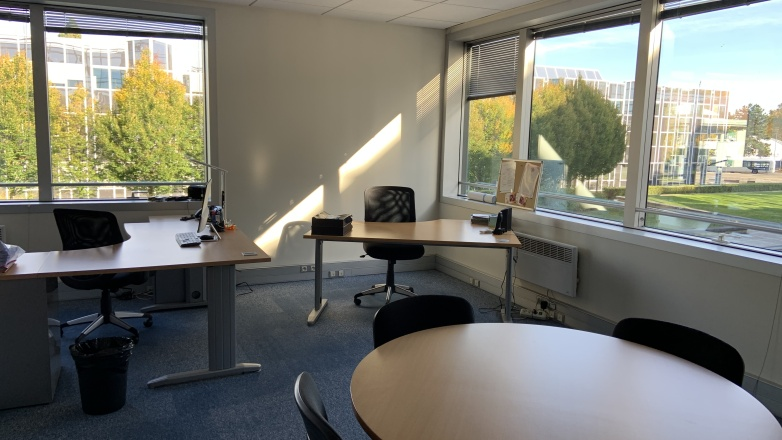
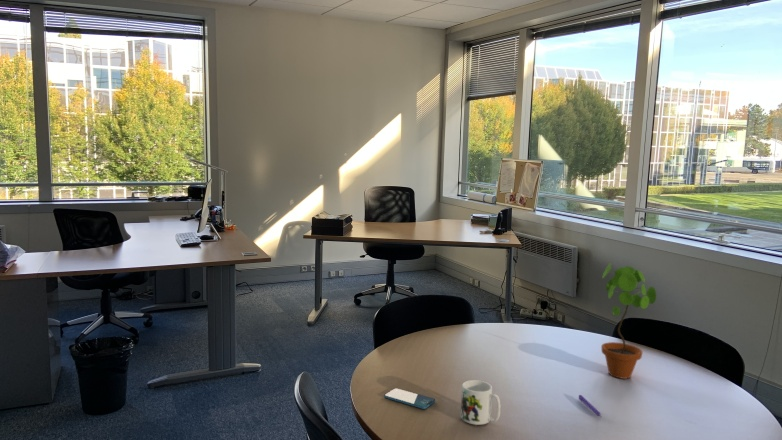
+ smartphone (409, 398)
+ potted plant (623, 318)
+ pen (589, 405)
+ mug (481, 404)
